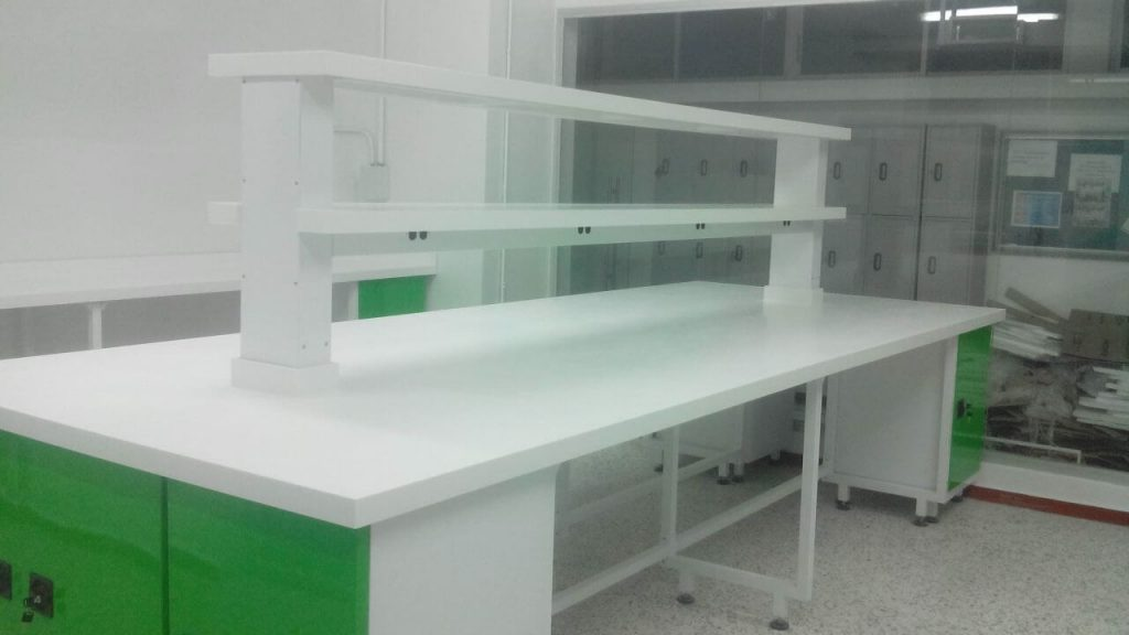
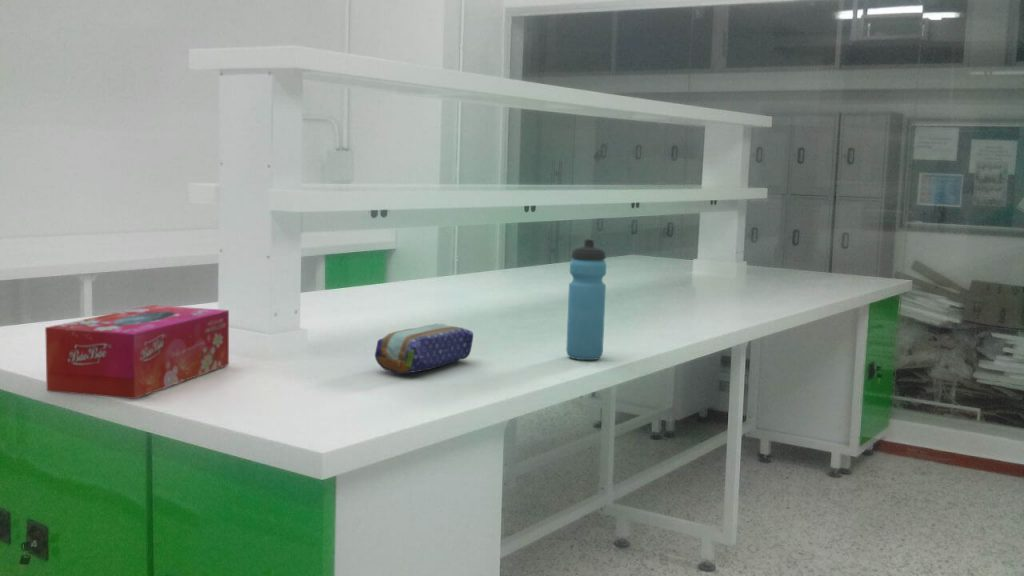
+ water bottle (586, 298)
+ pencil case (424, 347)
+ tissue box (144, 347)
